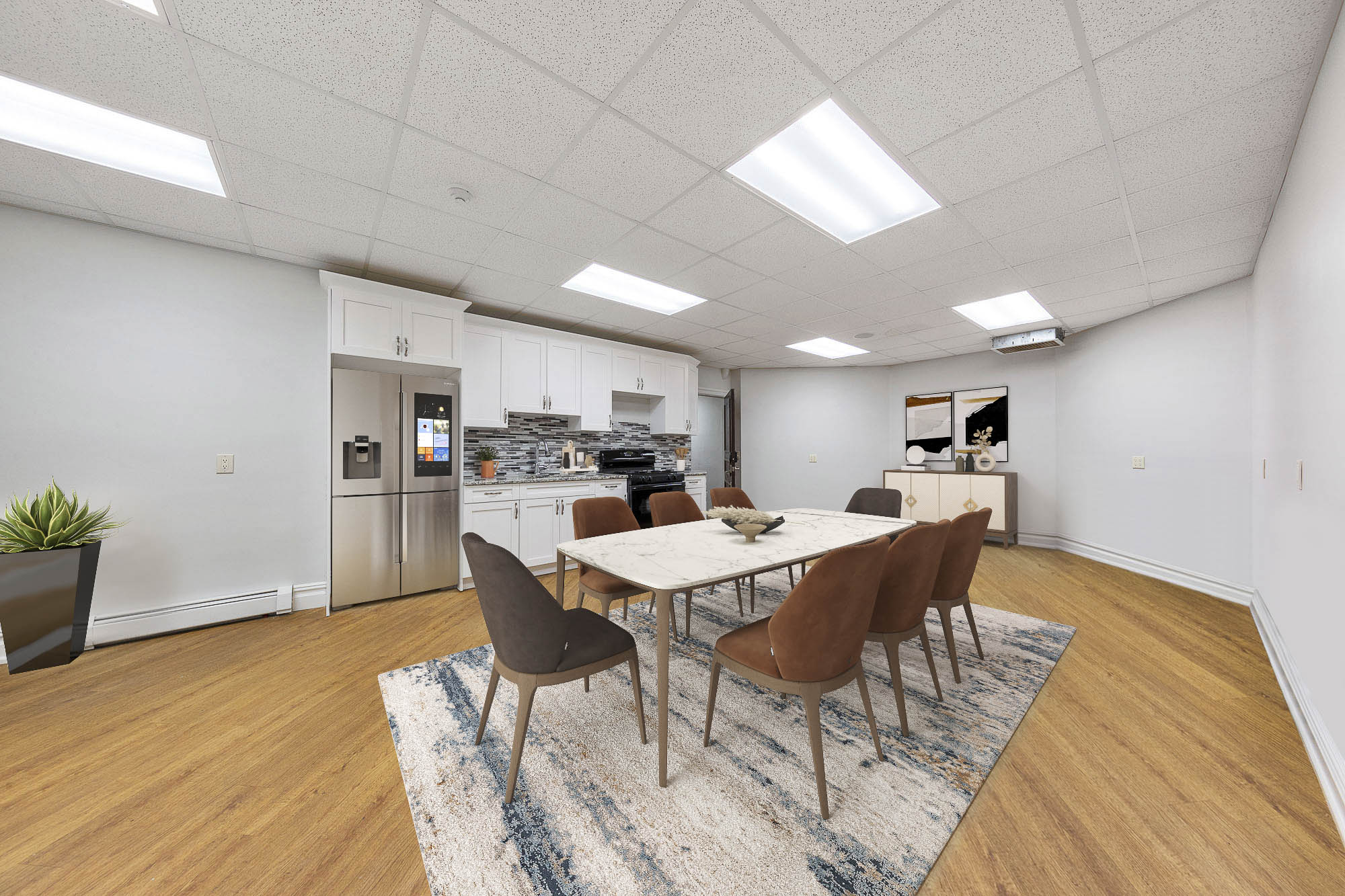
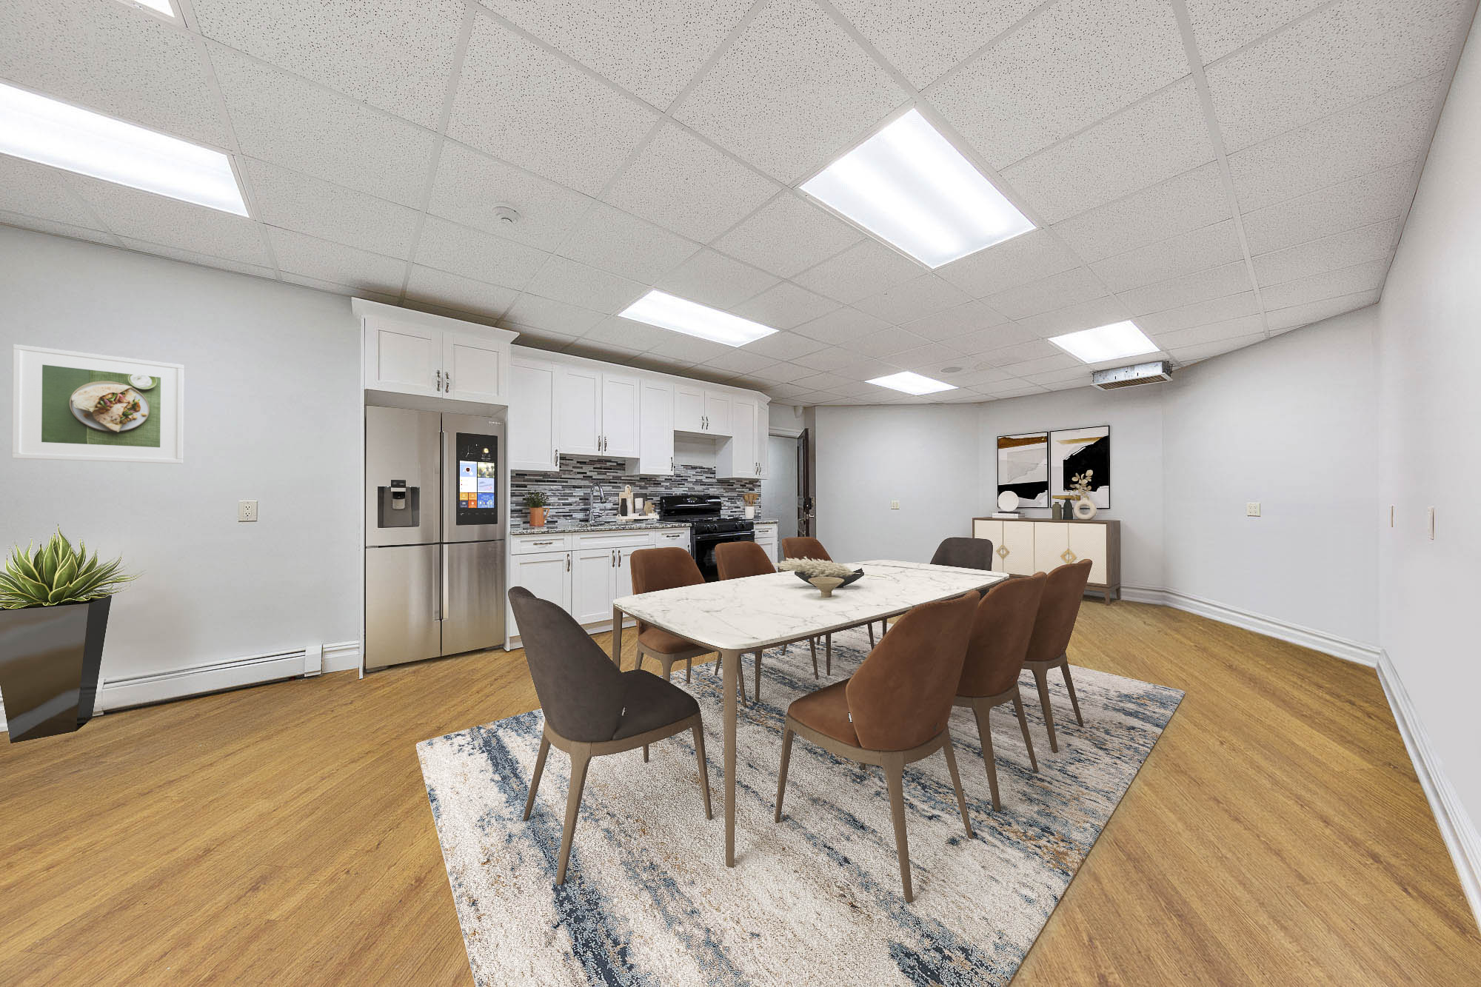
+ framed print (105, 408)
